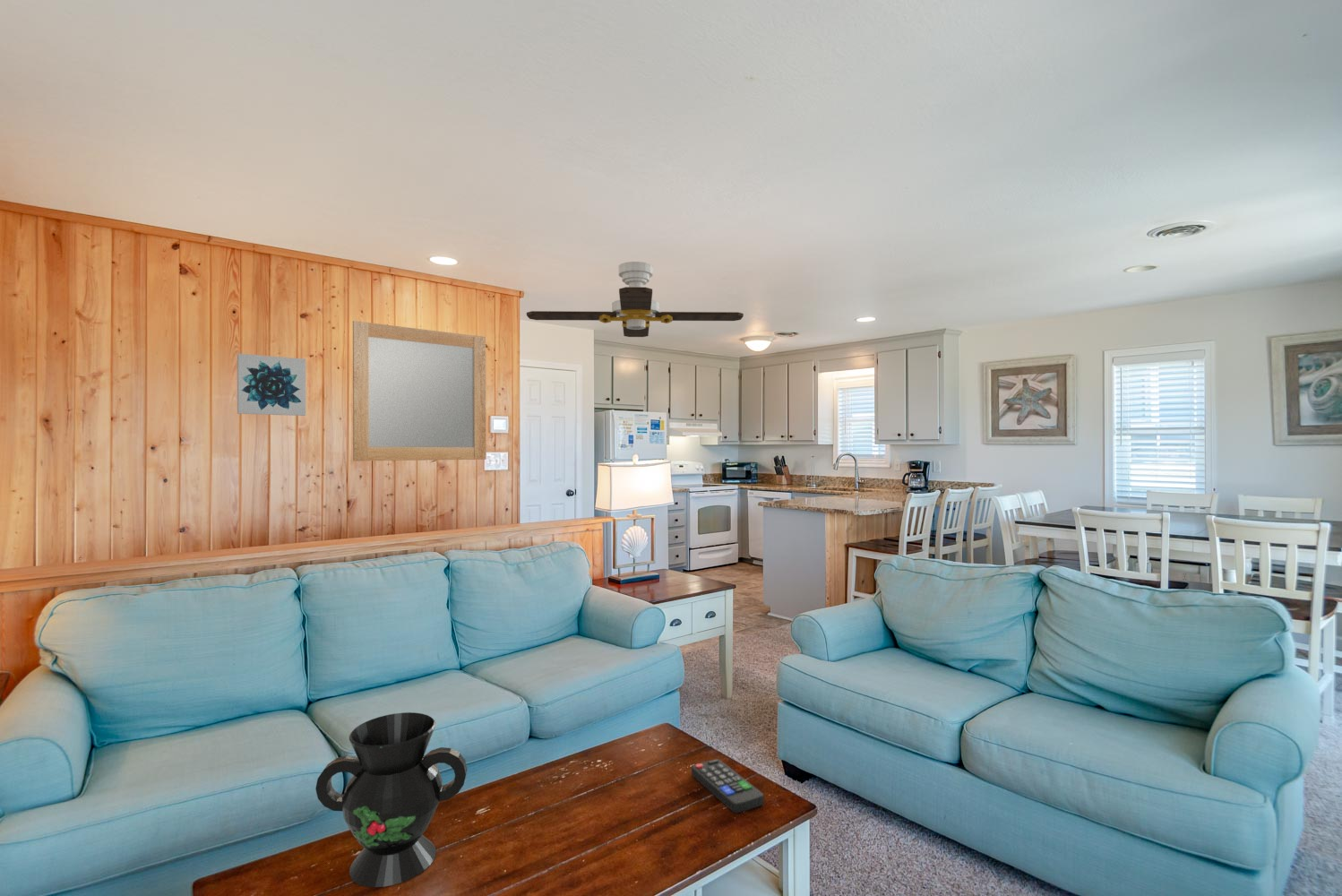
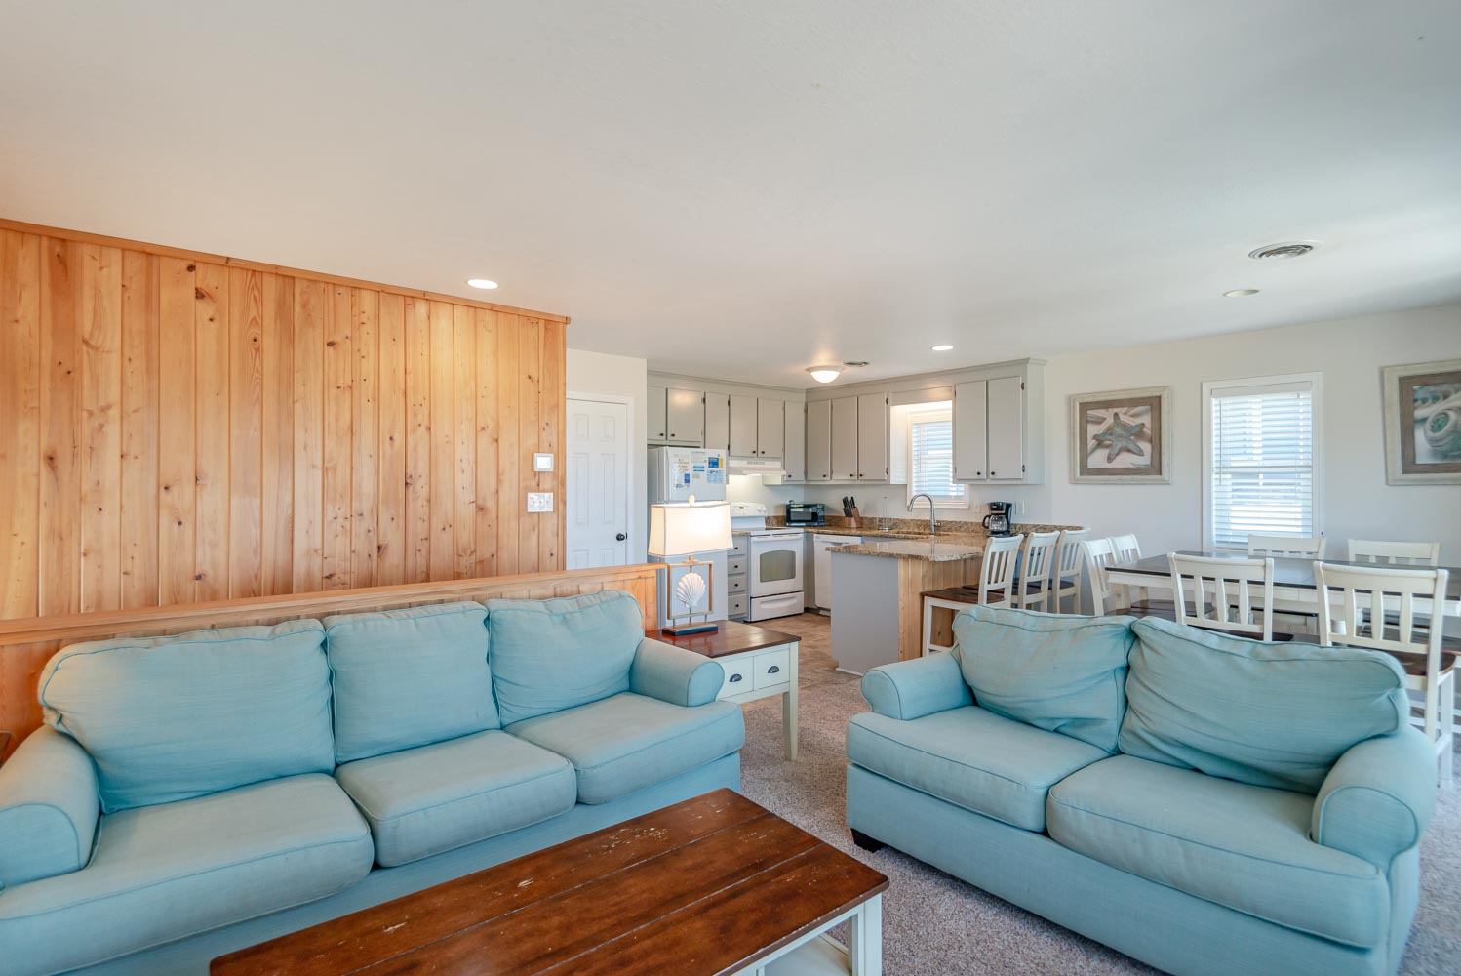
- remote control (726, 783)
- decorative vase (393, 794)
- ceiling fan (635, 297)
- home mirror (423, 394)
- wall art (272, 385)
